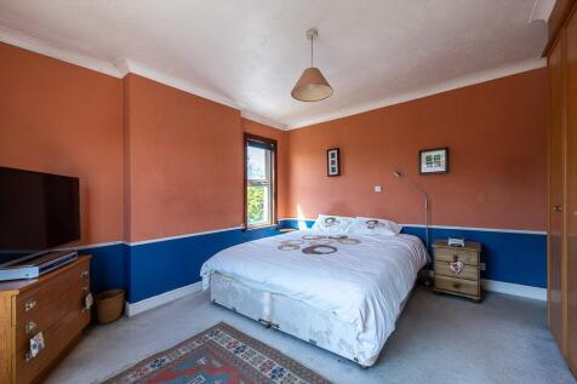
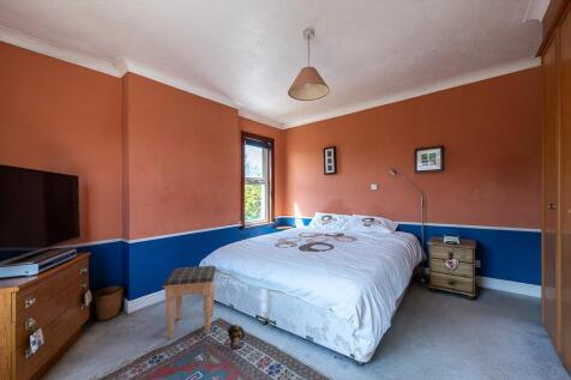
+ plush toy (236, 333)
+ footstool (192, 294)
